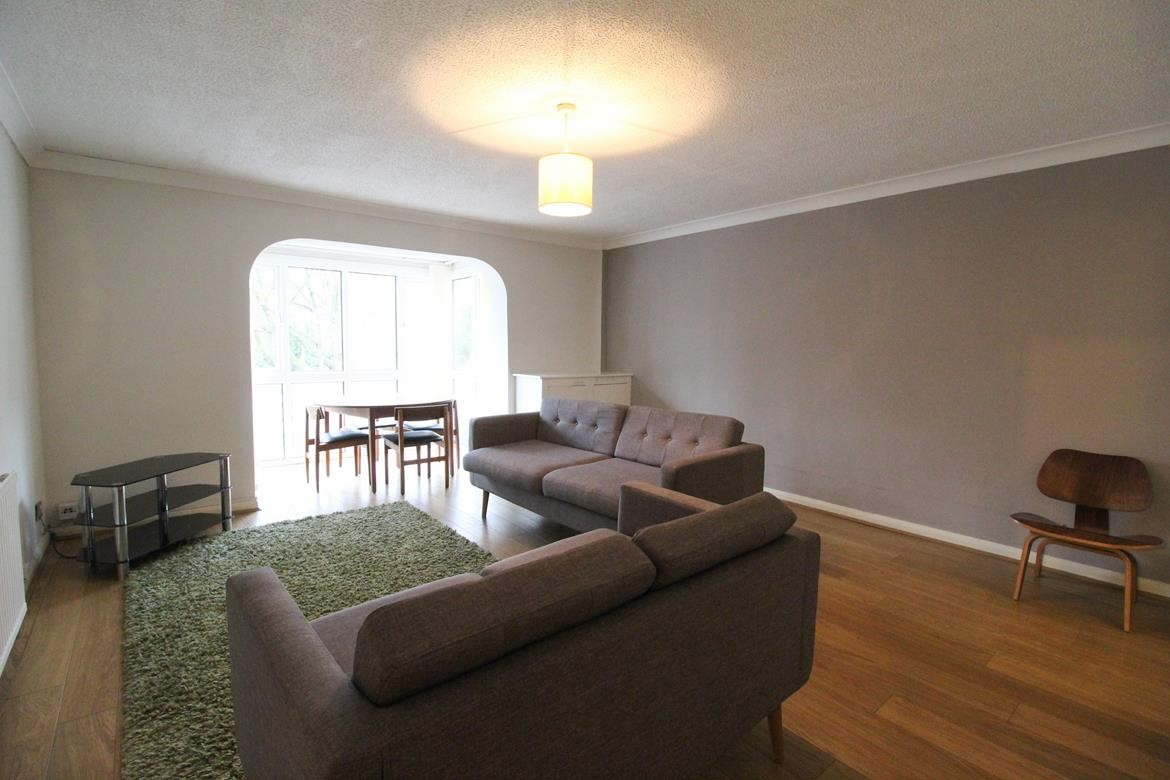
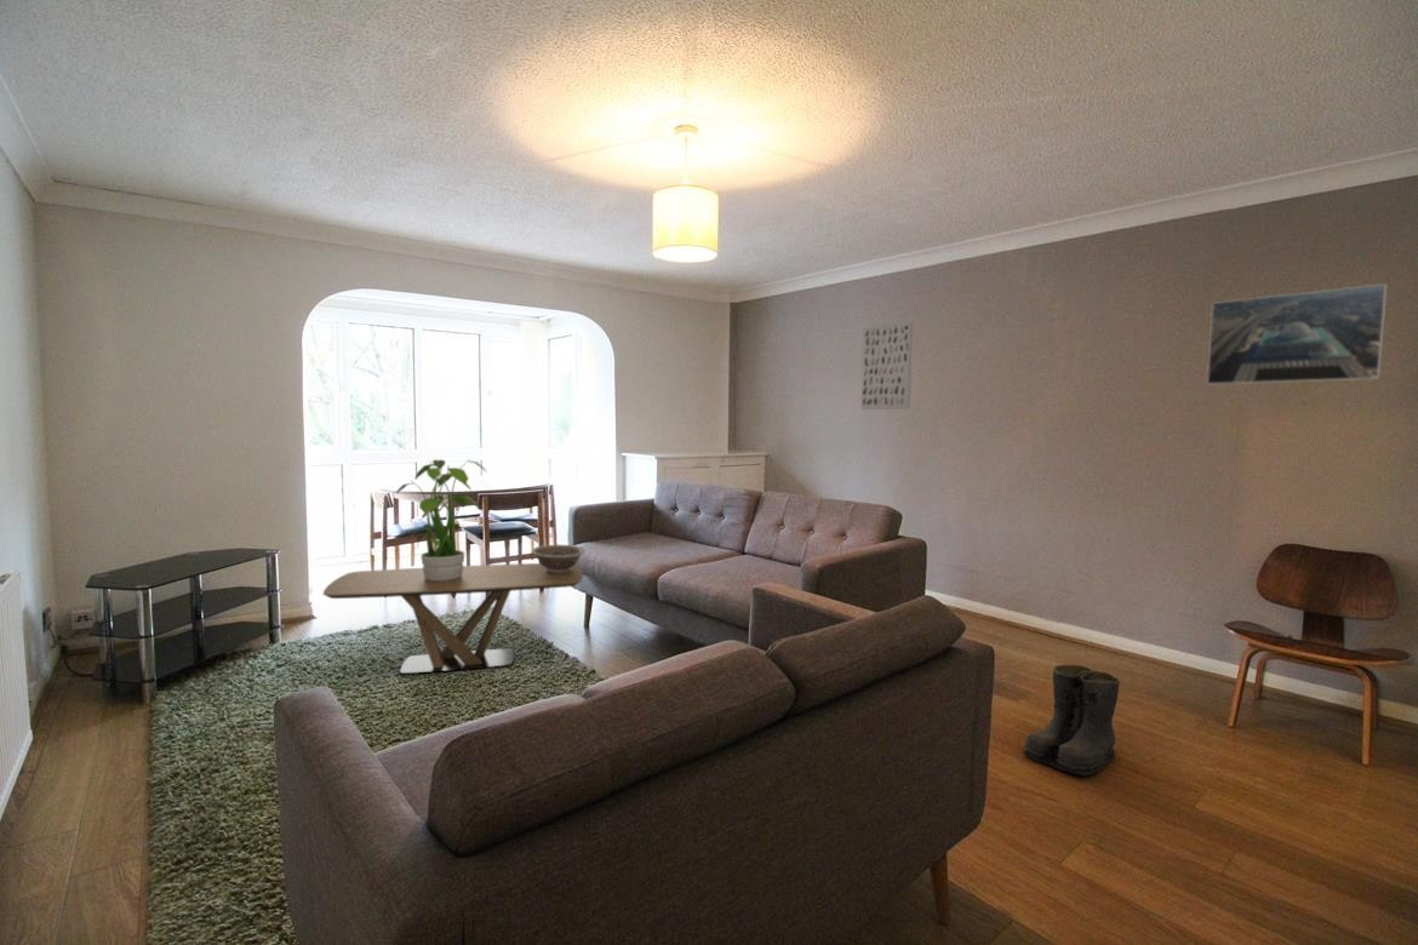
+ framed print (1290, 338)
+ decorative bowl (558, 559)
+ wall art (886, 367)
+ boots (1073, 715)
+ potted plant (450, 519)
+ coffee table (465, 622)
